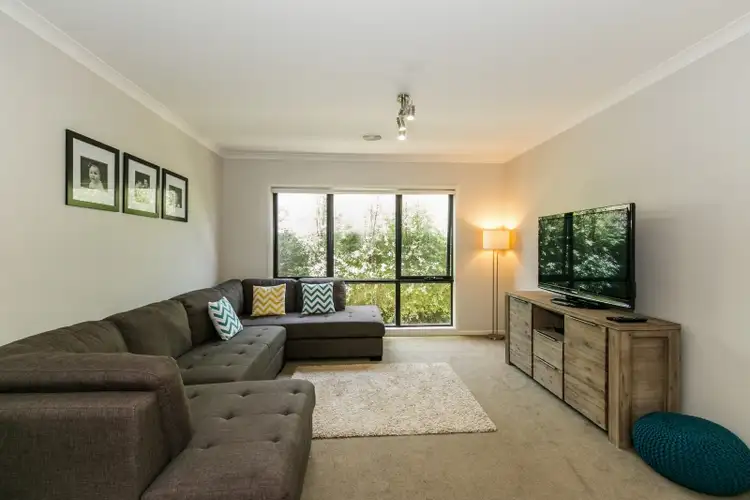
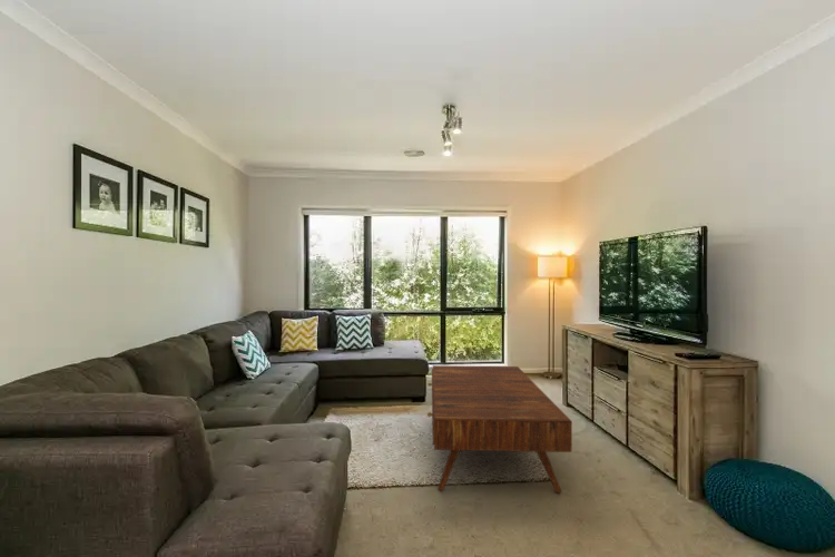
+ coffee table (482, 417)
